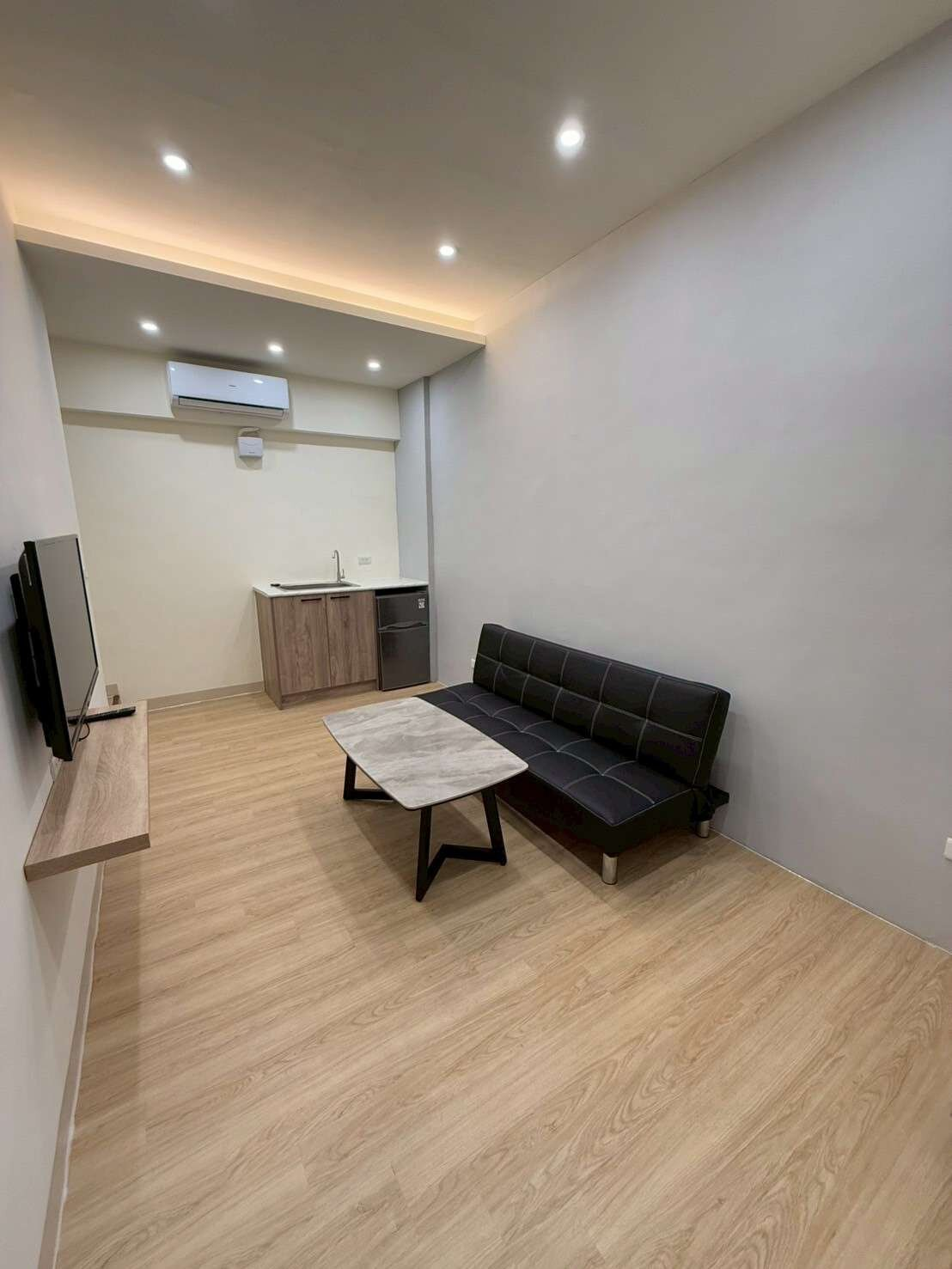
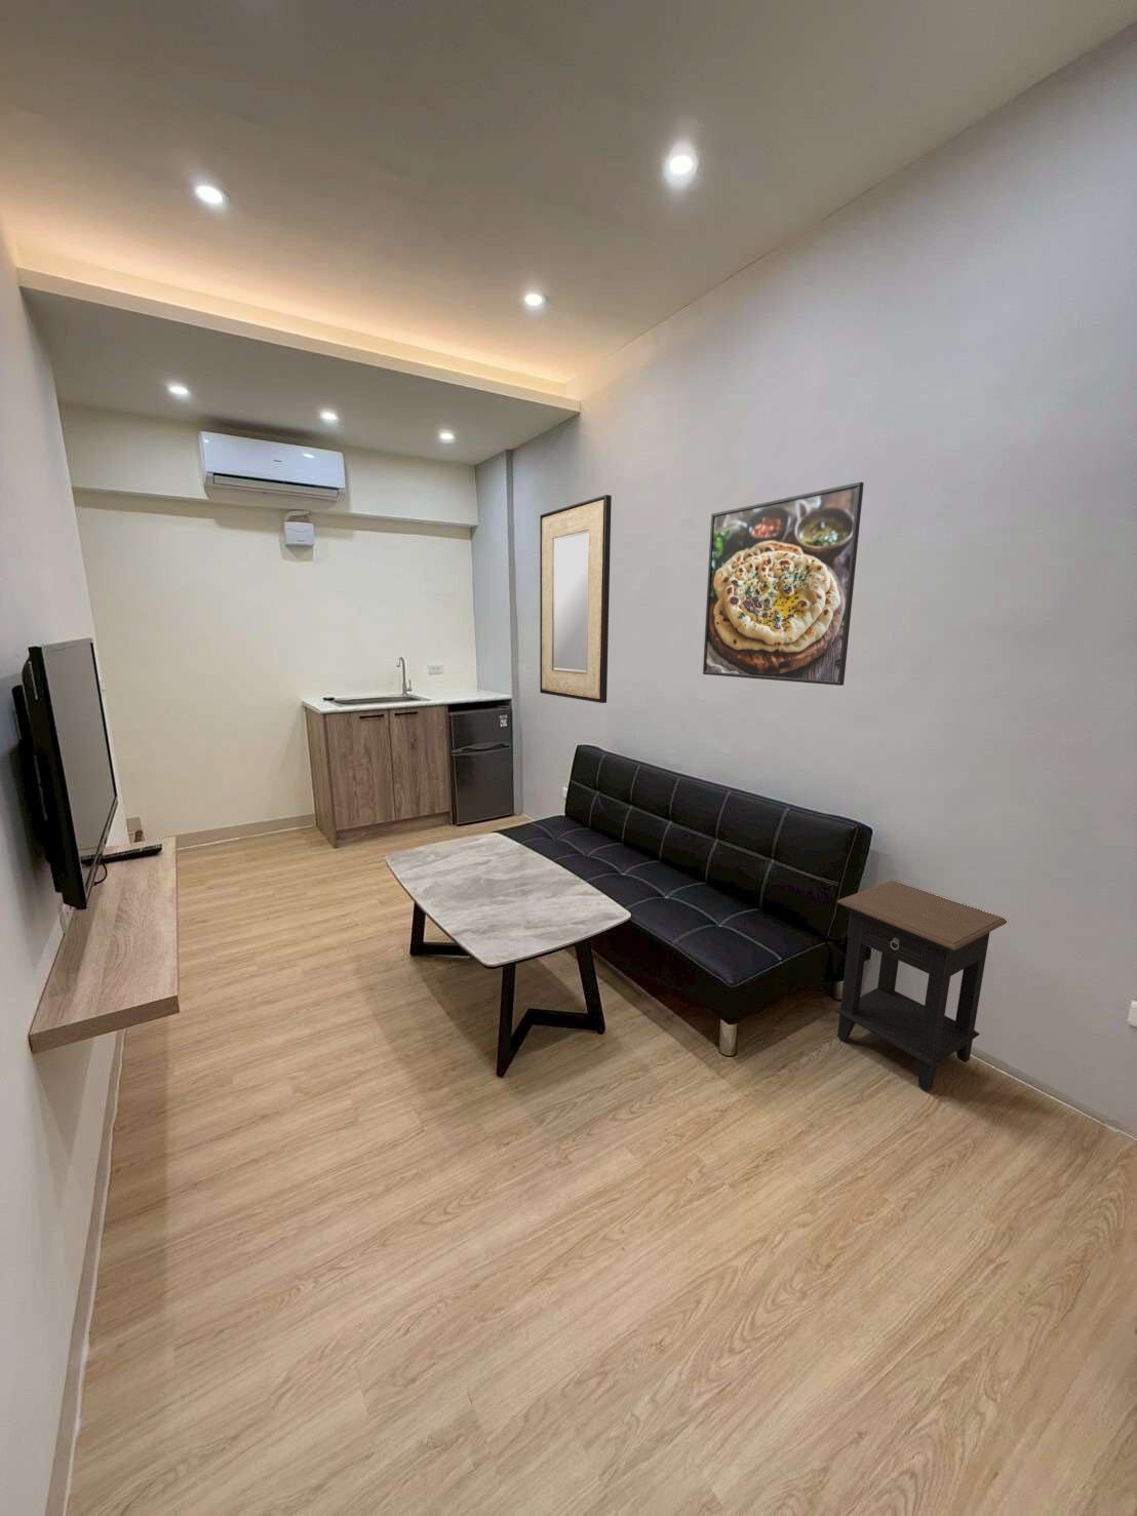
+ side table (916, 968)
+ home mirror (572, 604)
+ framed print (772, 591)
